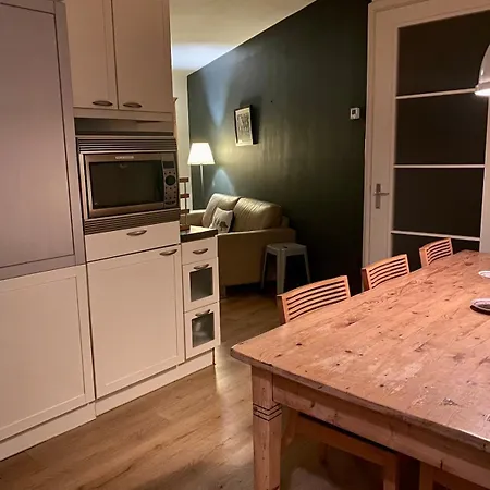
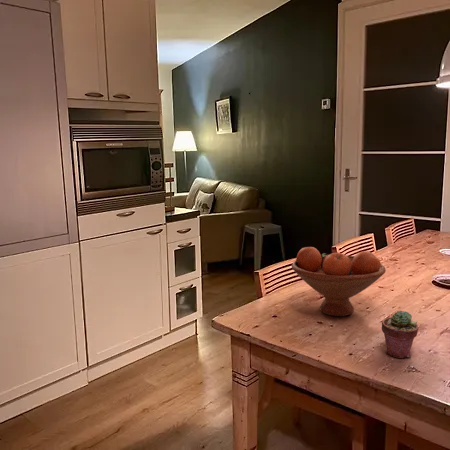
+ fruit bowl (337, 279)
+ potted succulent (399, 332)
